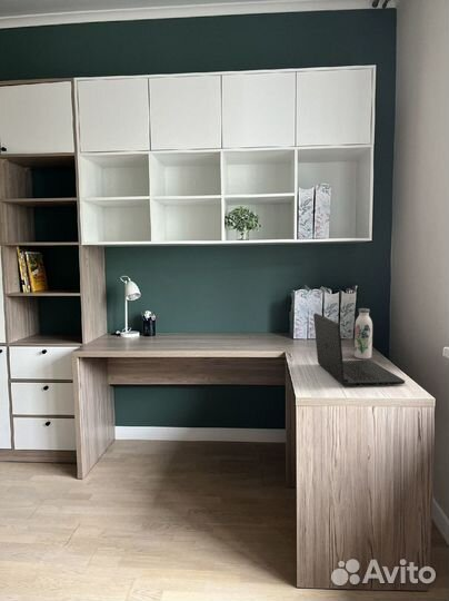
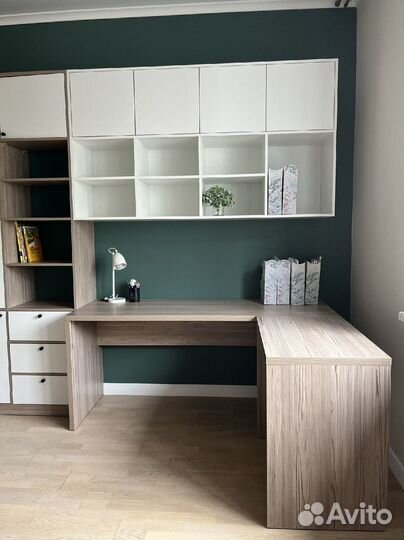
- laptop (341, 348)
- water bottle (363, 333)
